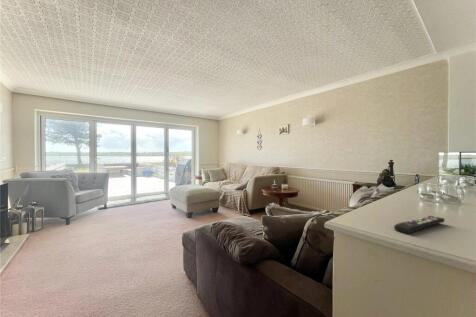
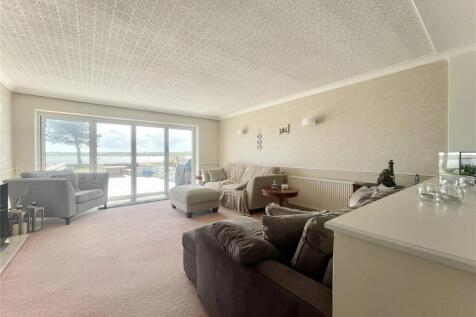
- remote control (420, 223)
